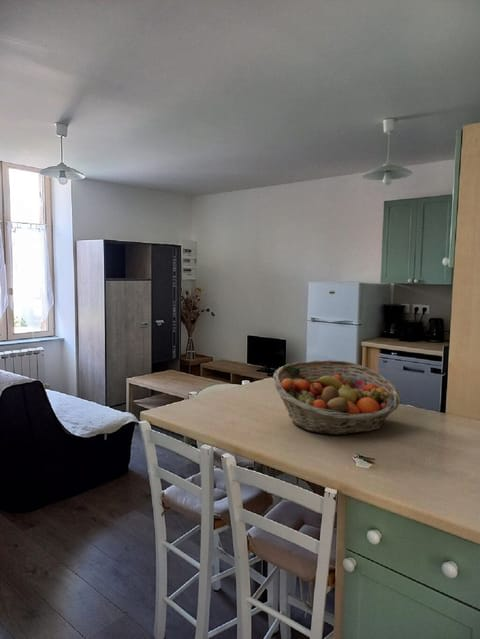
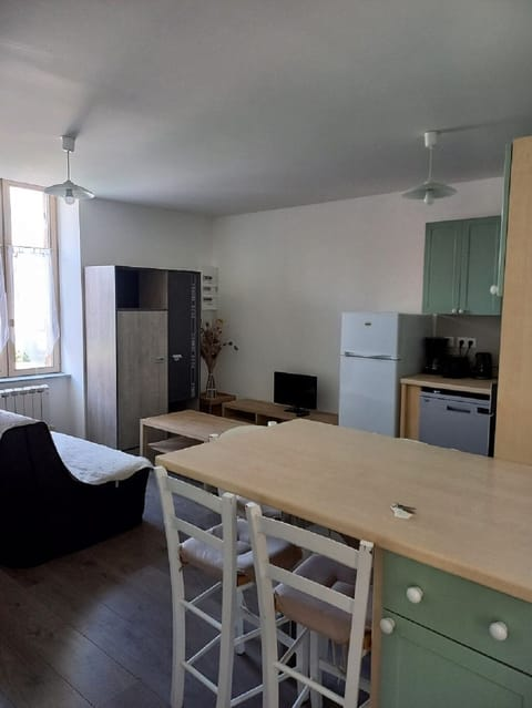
- fruit basket (335, 395)
